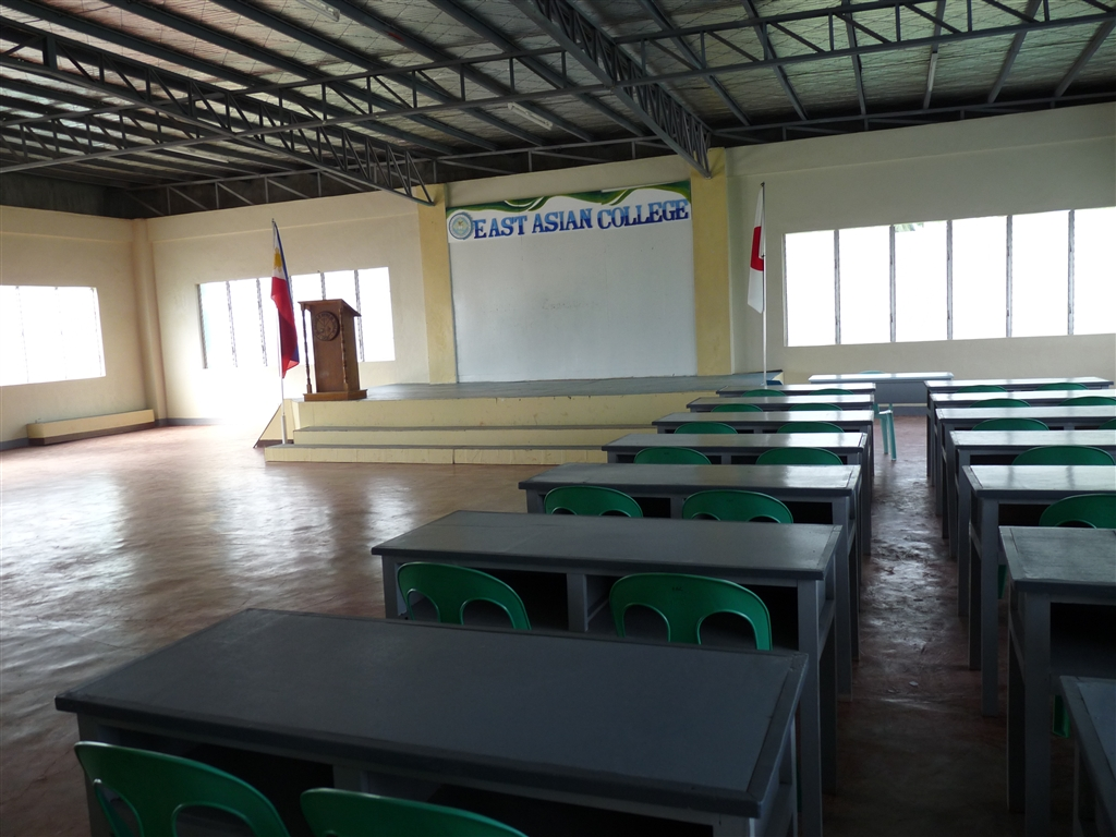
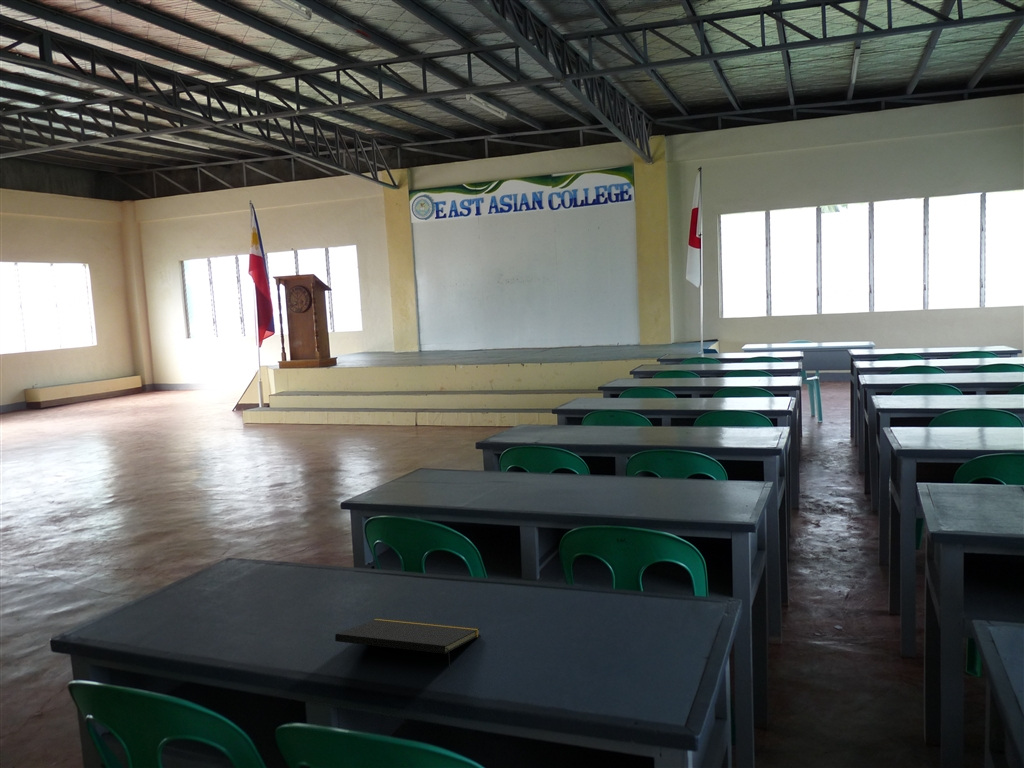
+ notepad (409, 634)
